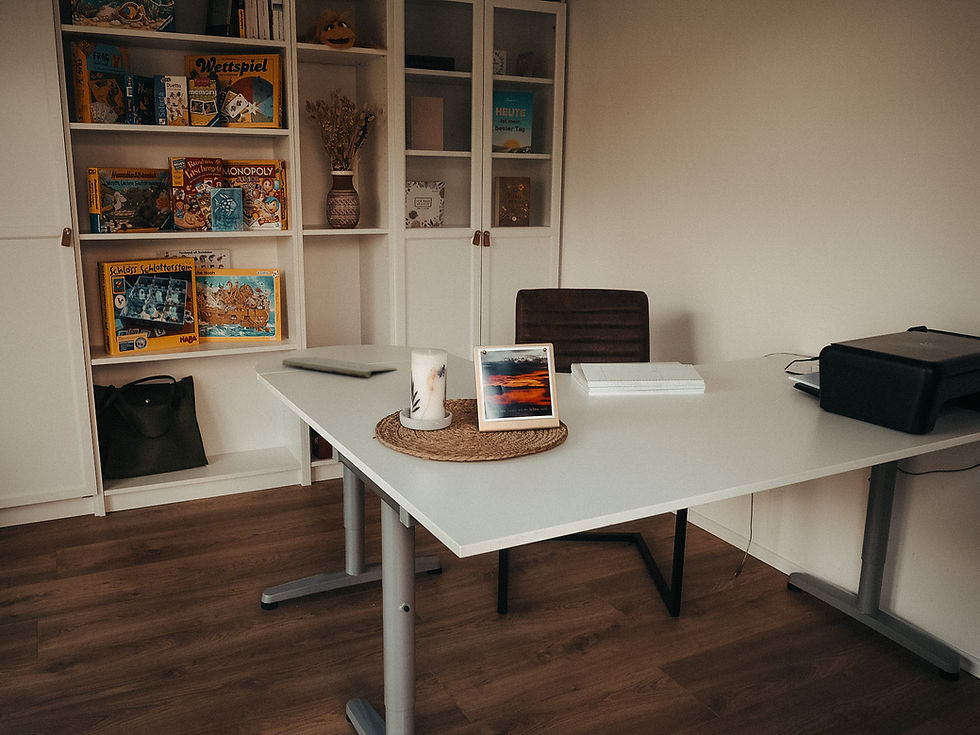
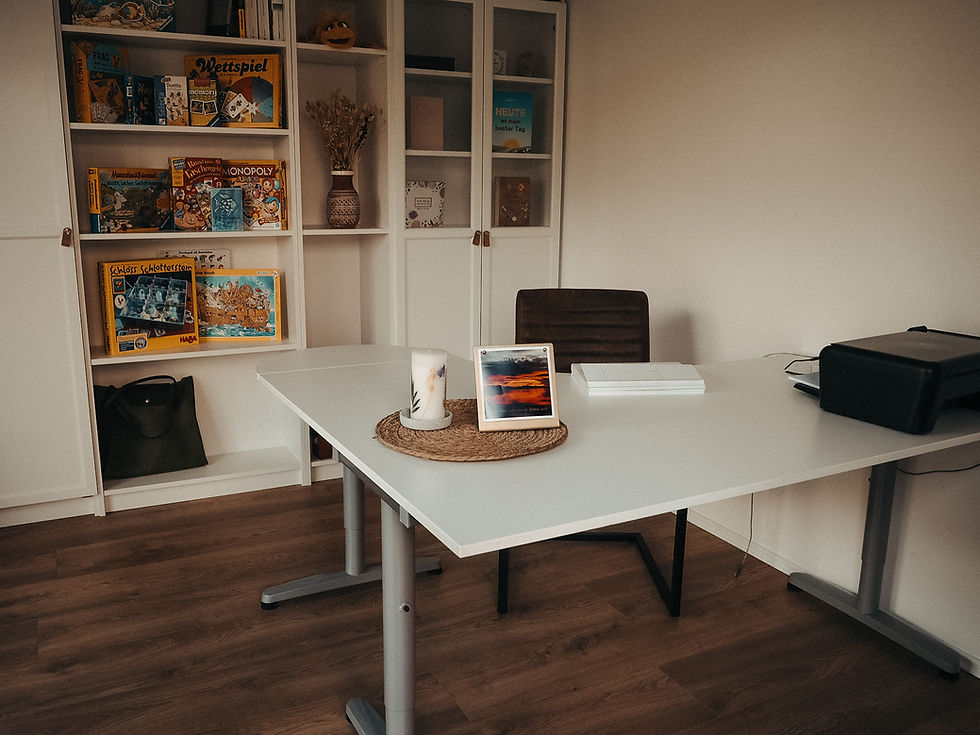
- keyboard (339, 364)
